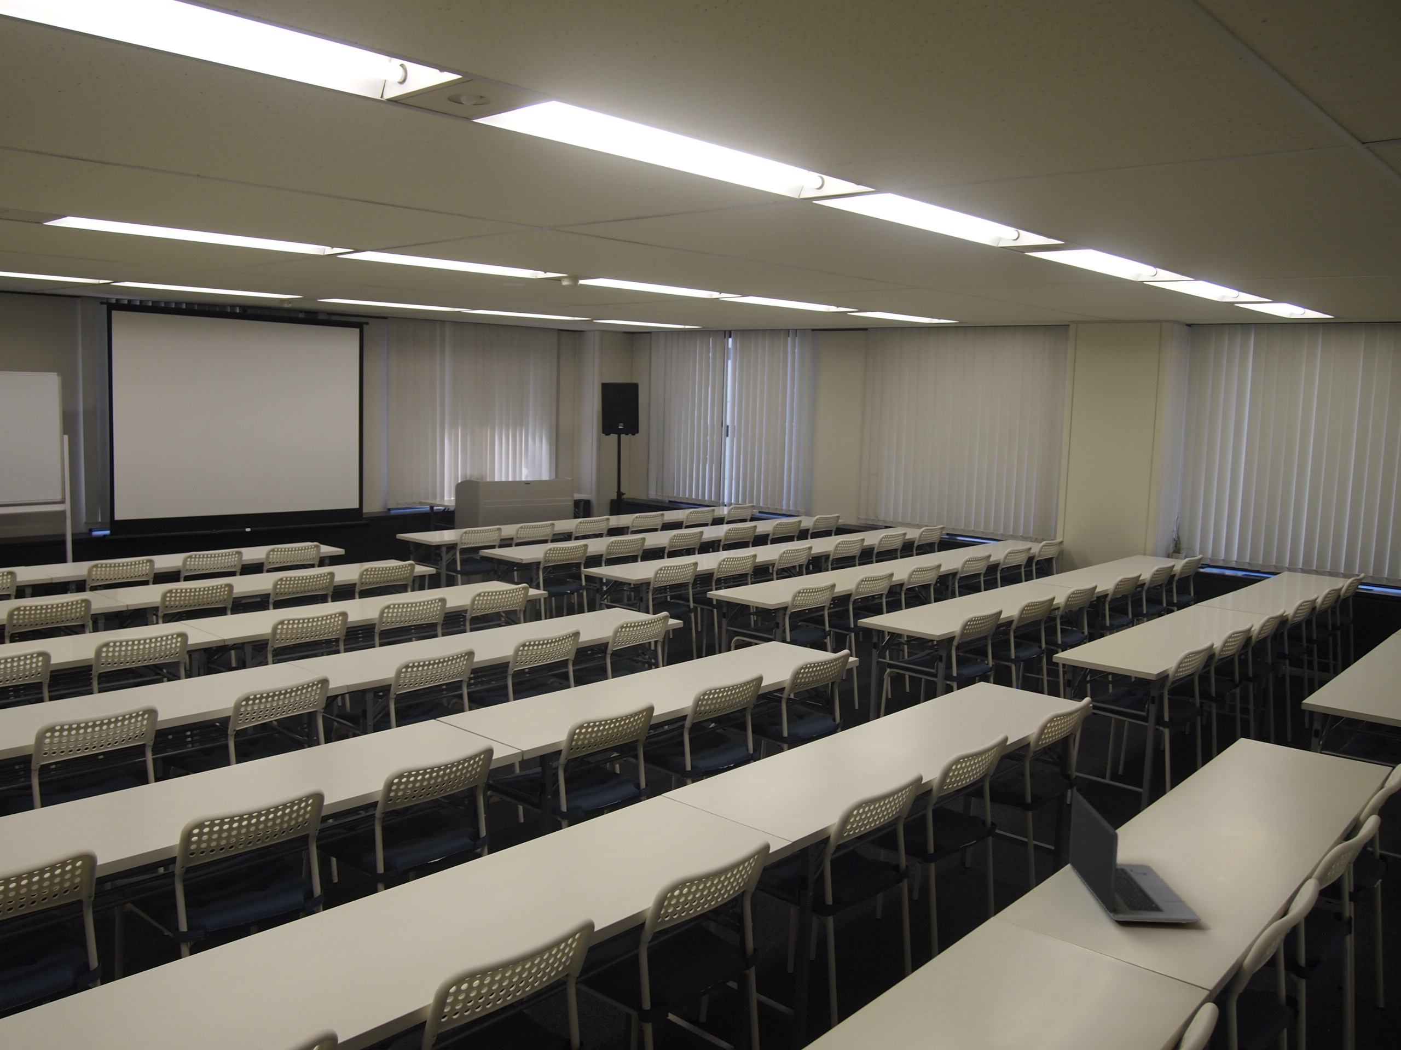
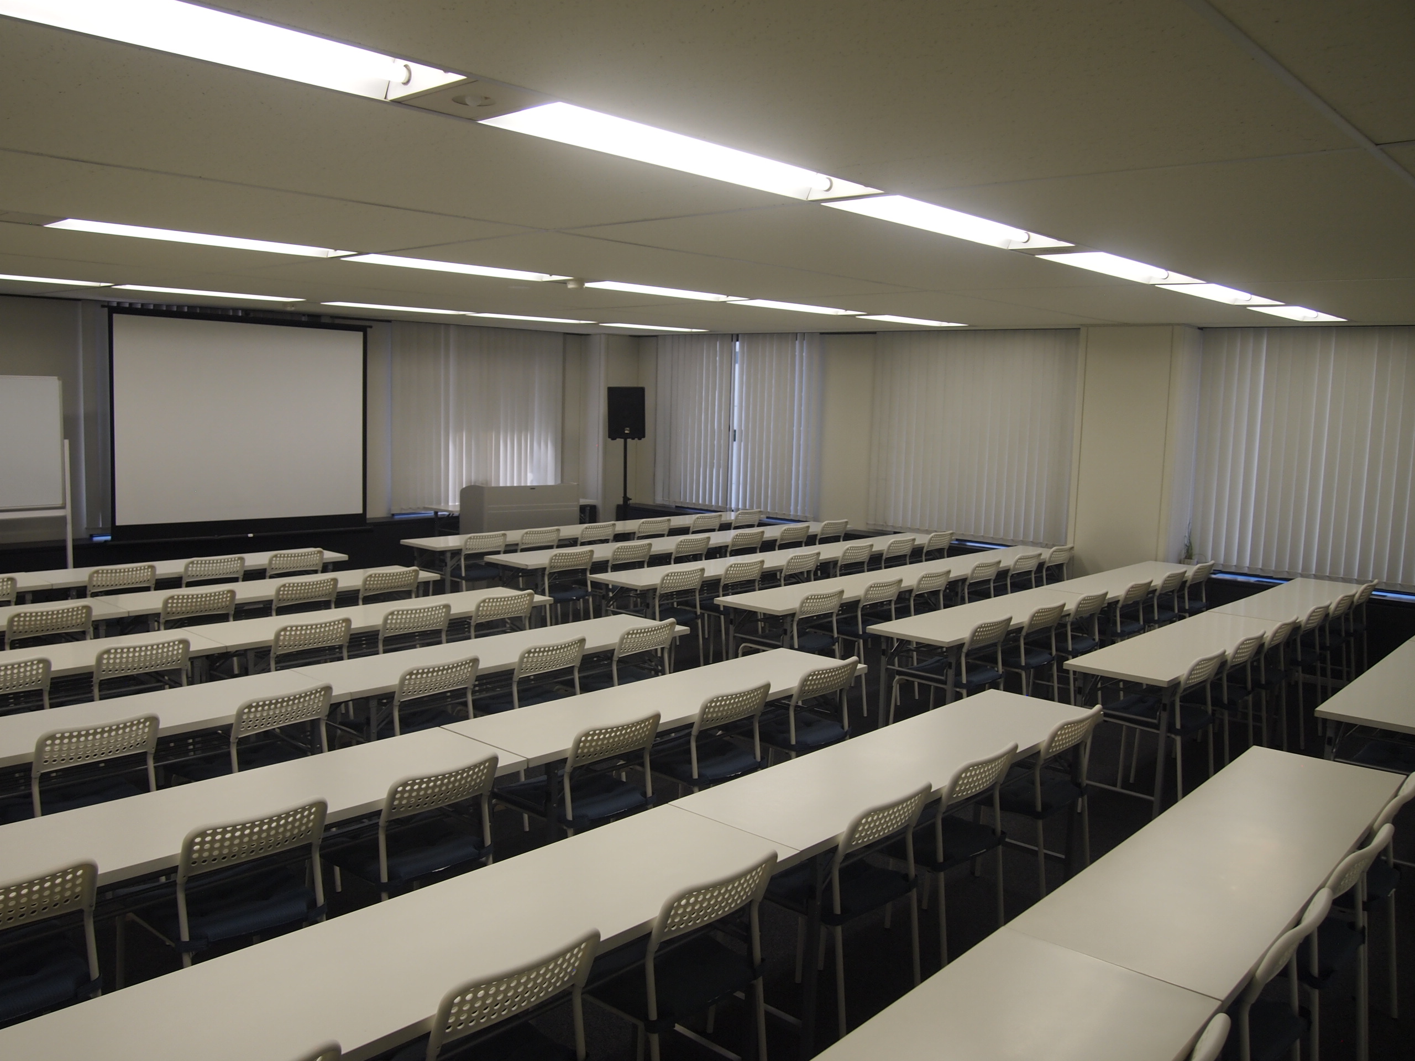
- laptop computer (1131, 864)
